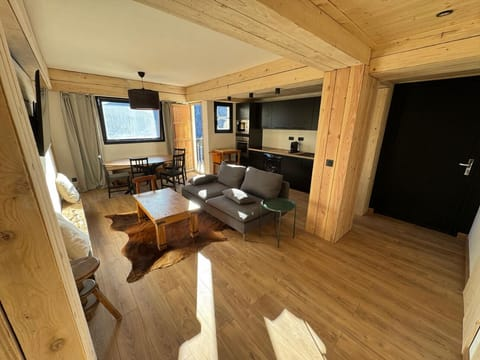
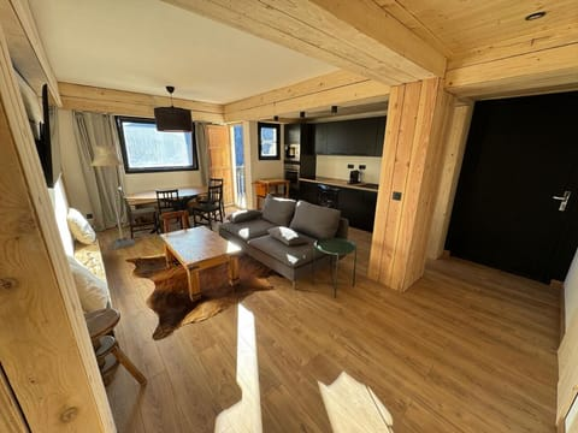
+ floor lamp (113, 197)
